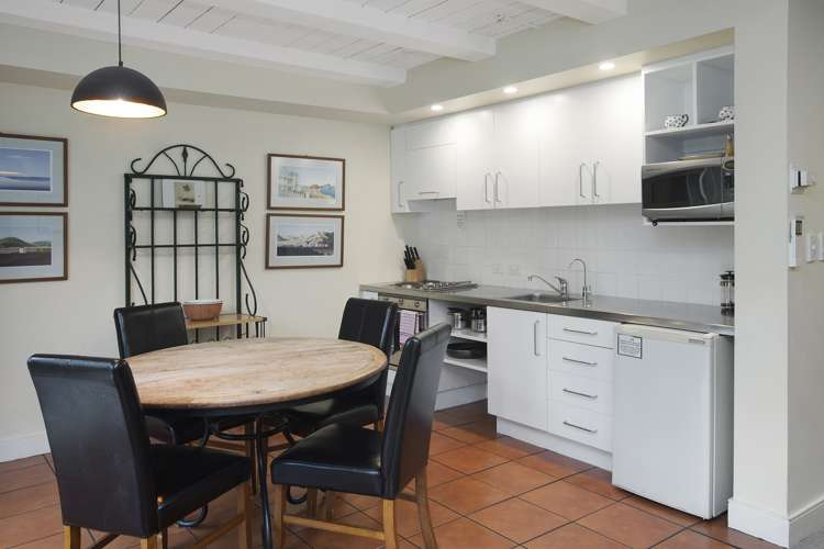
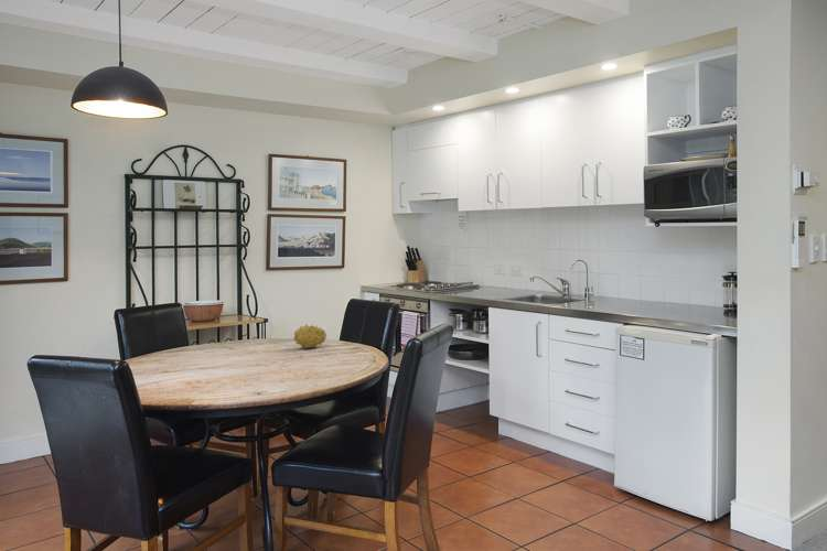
+ fruit (310, 335)
